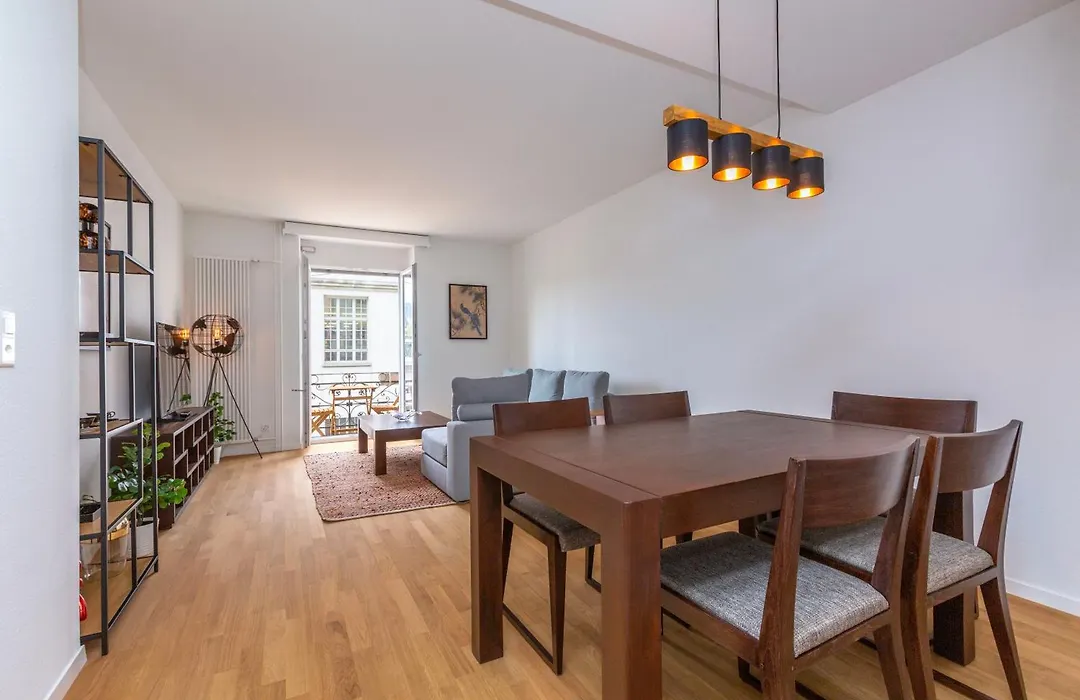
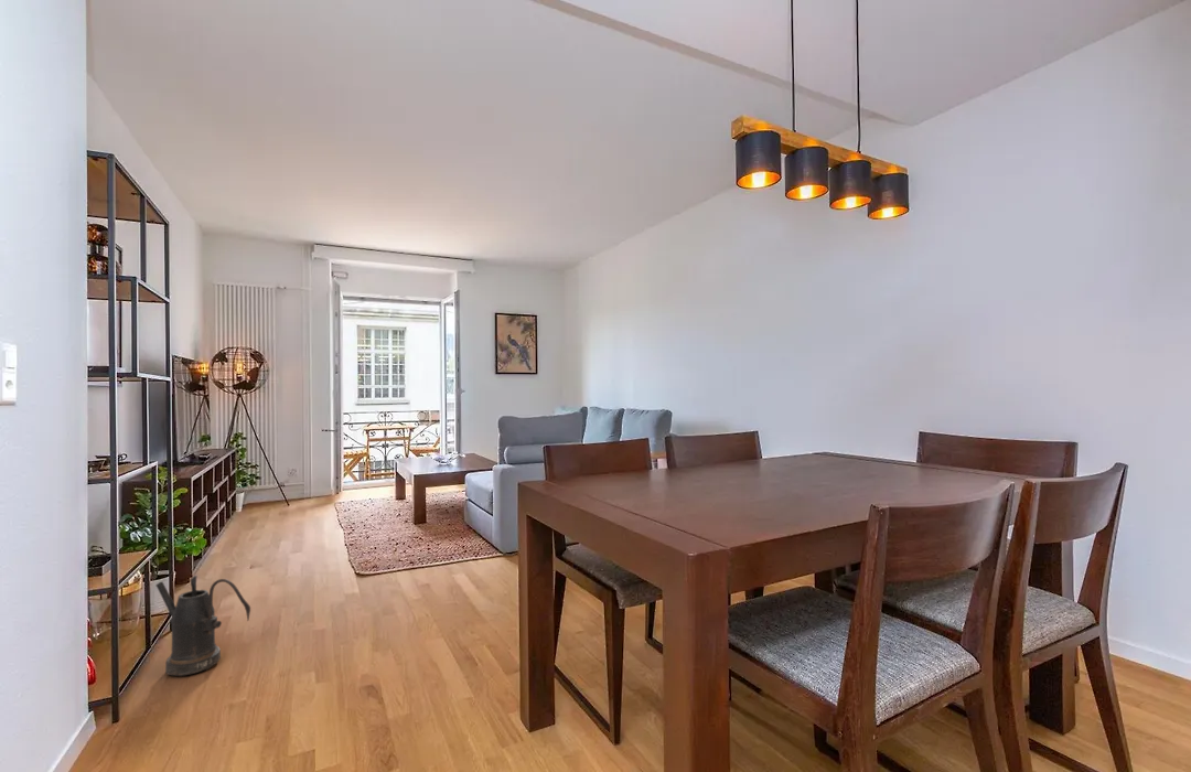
+ watering can (203, 622)
